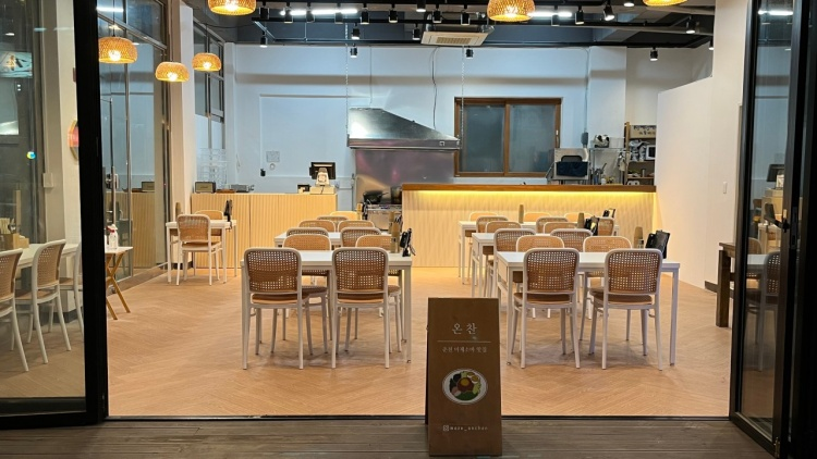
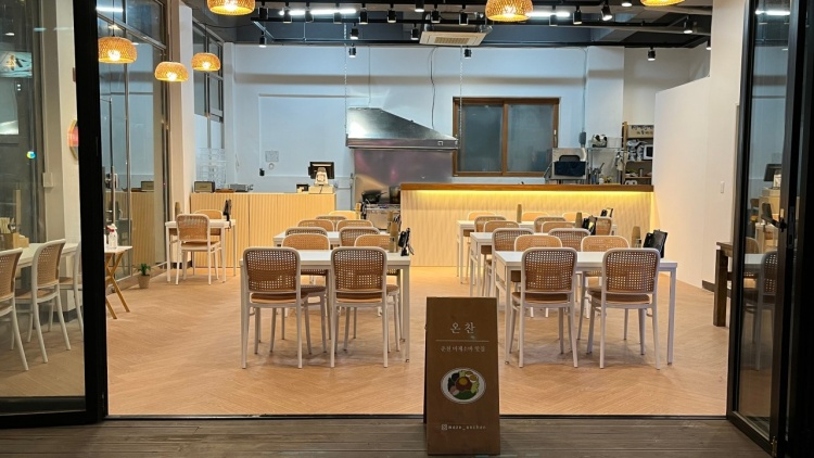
+ potted plant (143, 276)
